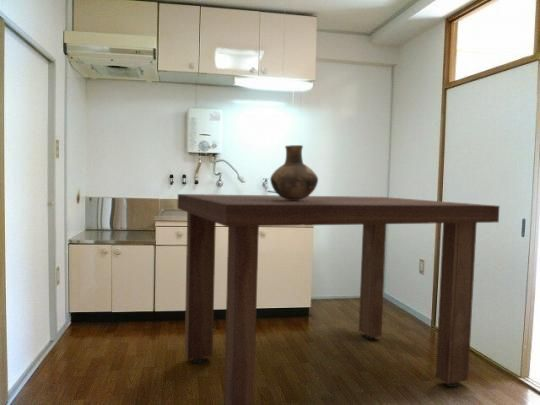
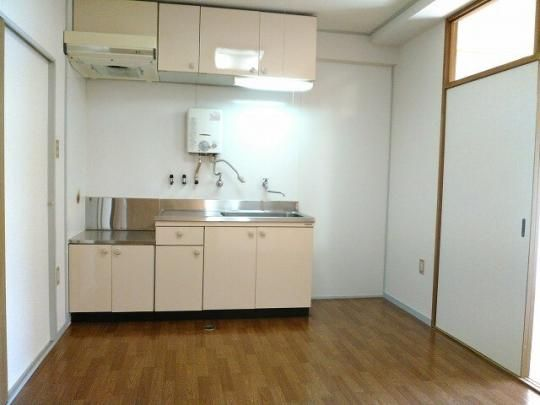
- vase (294, 172)
- dining table (360, 286)
